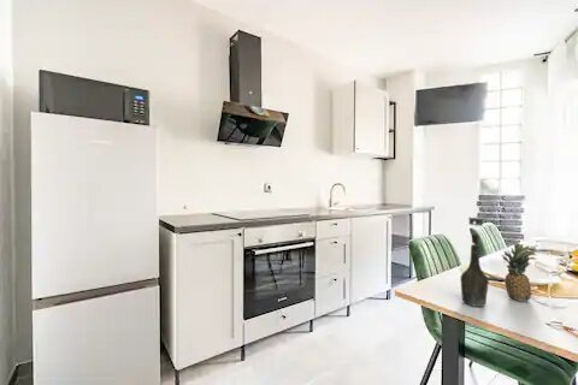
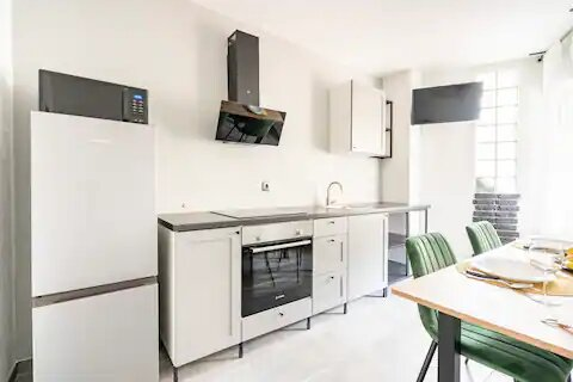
- fruit (520, 271)
- bottle (474, 260)
